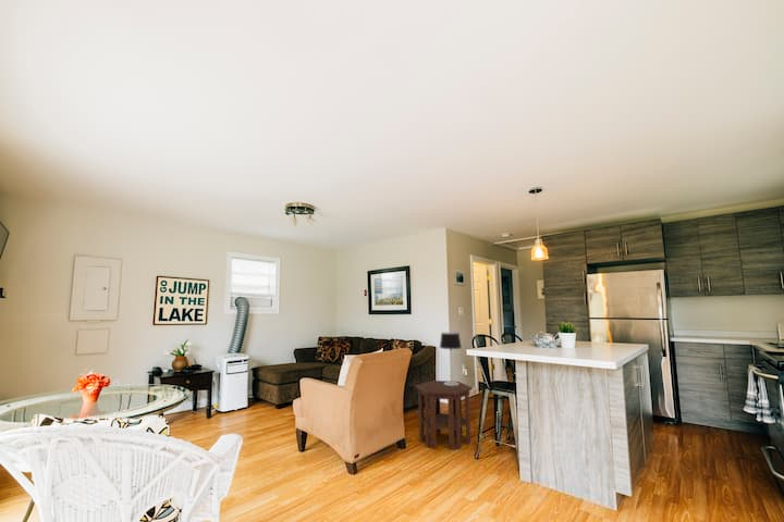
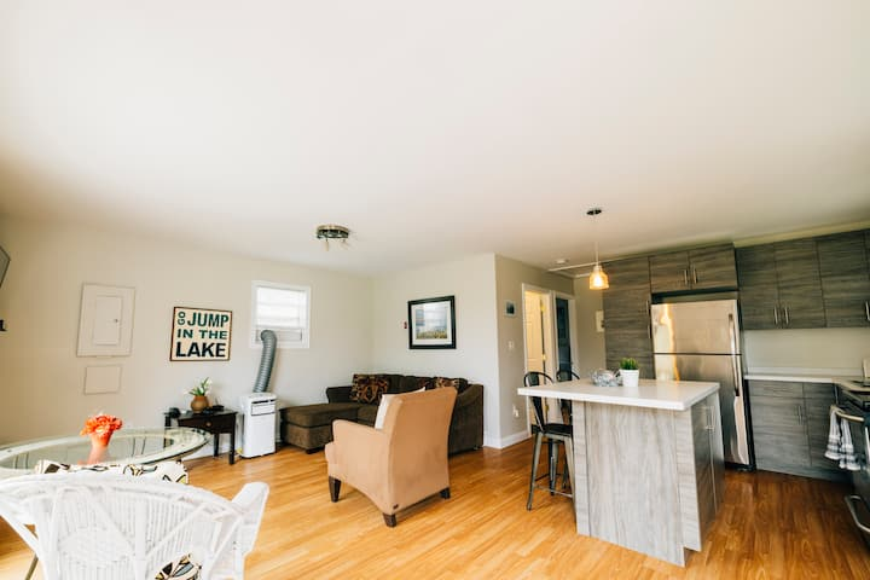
- side table (443, 413)
- table lamp (451, 366)
